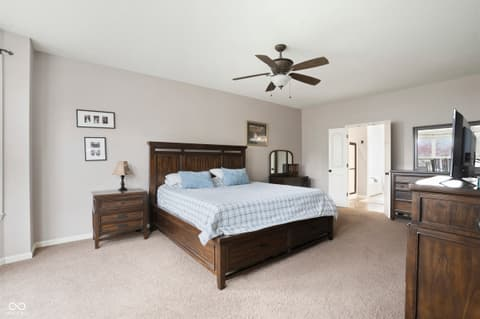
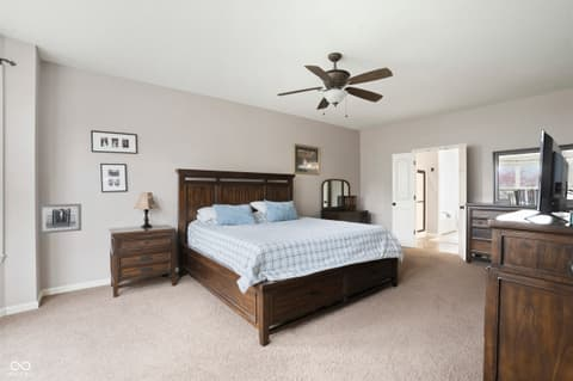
+ wall art (61, 217)
